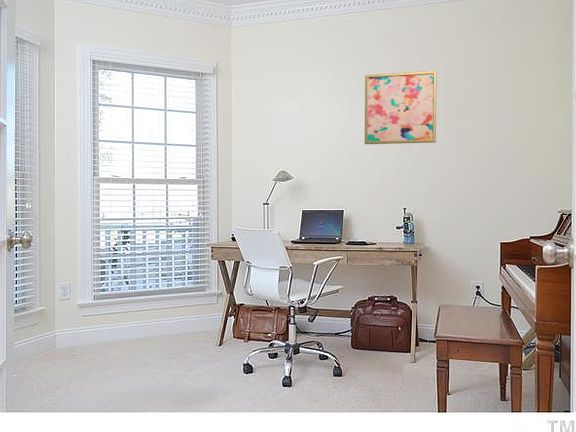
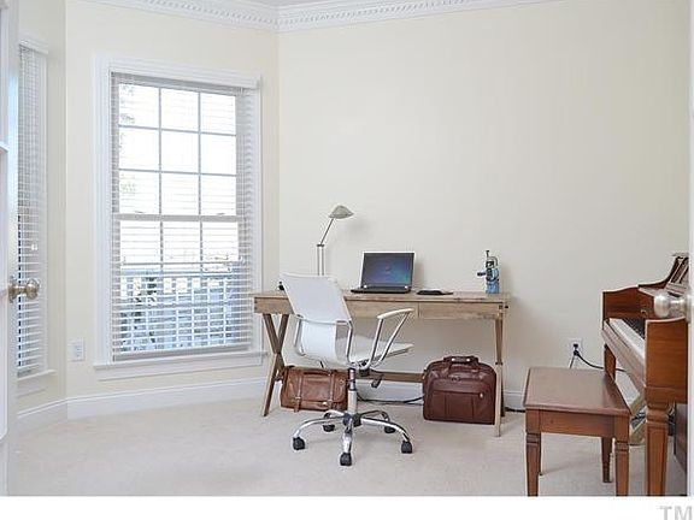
- wall art (400, 108)
